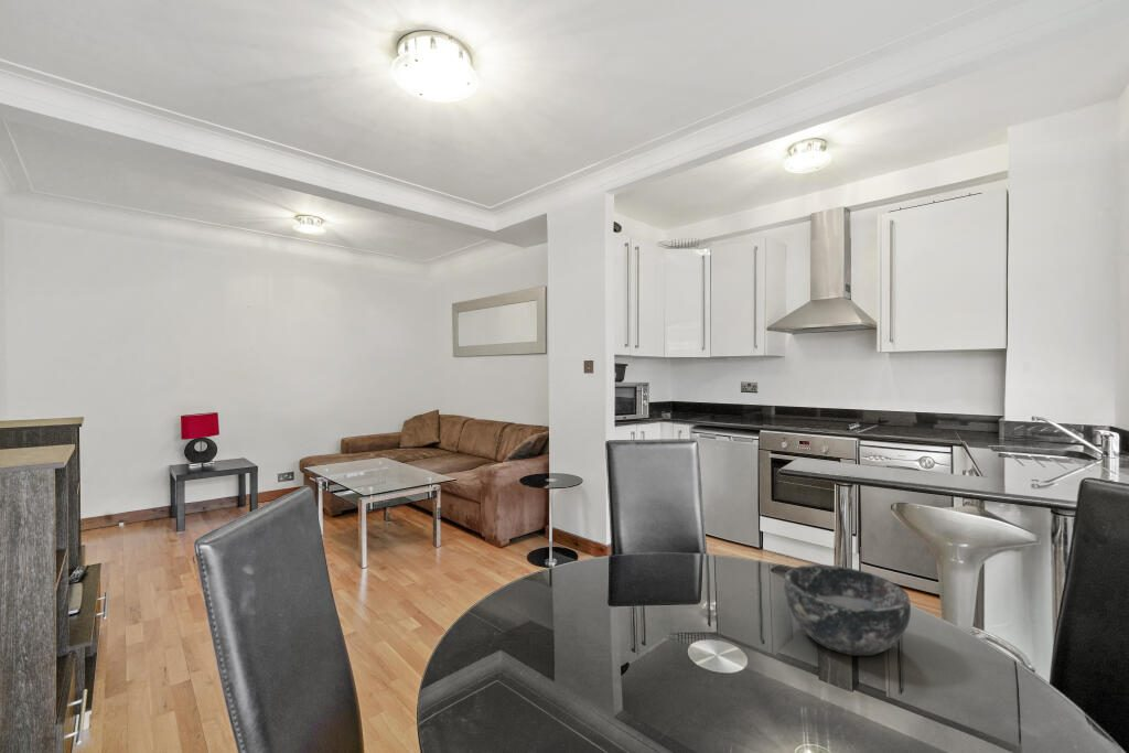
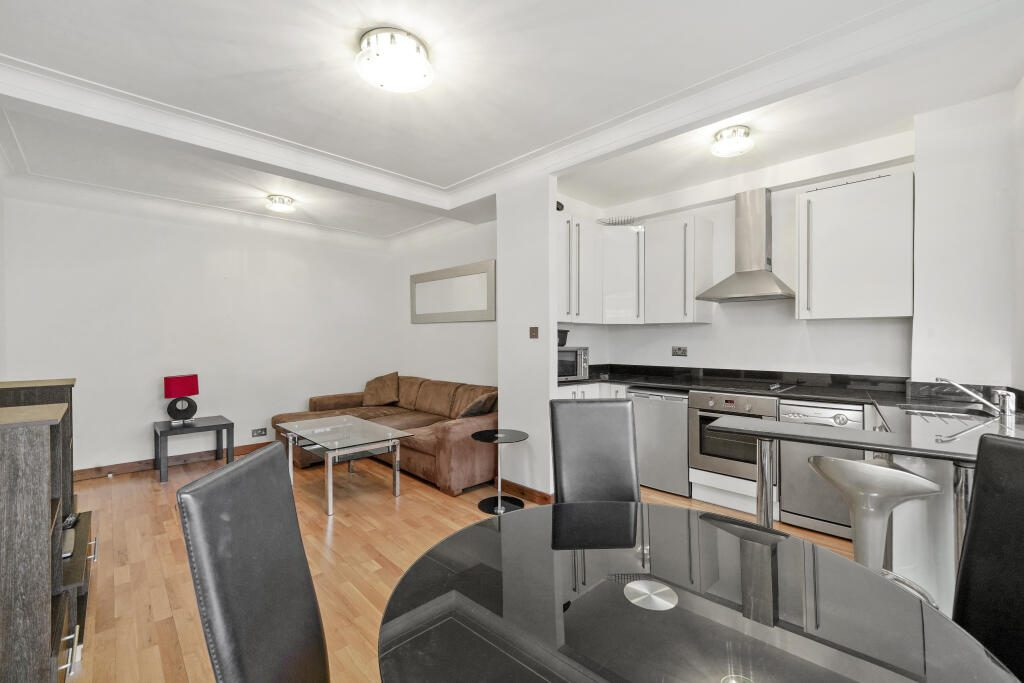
- bowl (843, 612)
